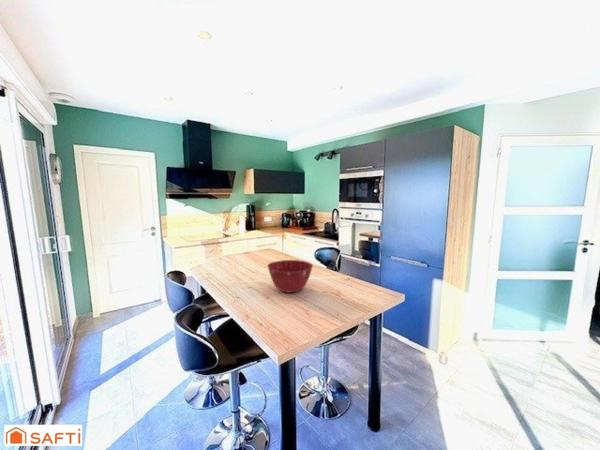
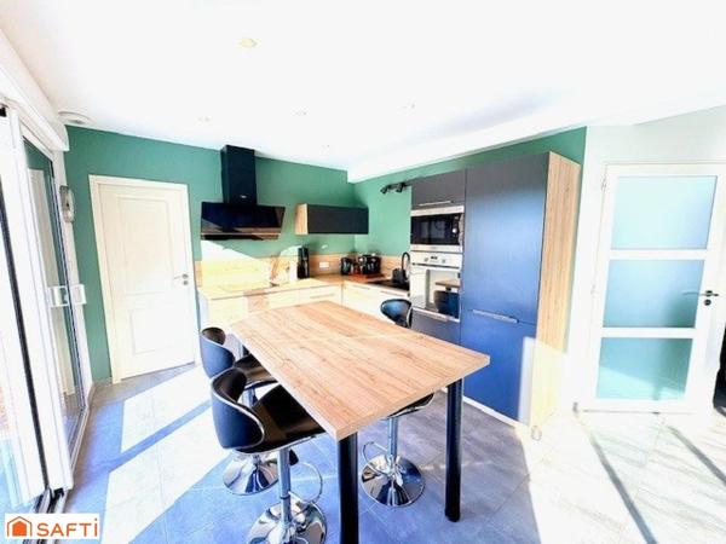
- mixing bowl (290, 277)
